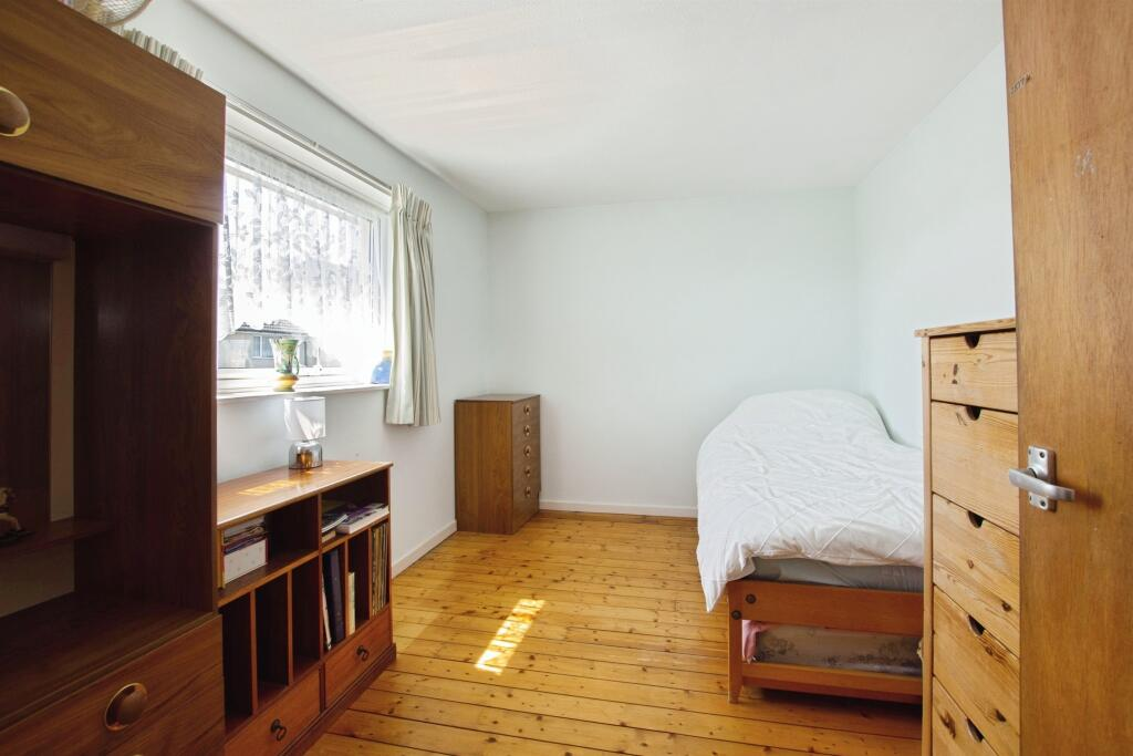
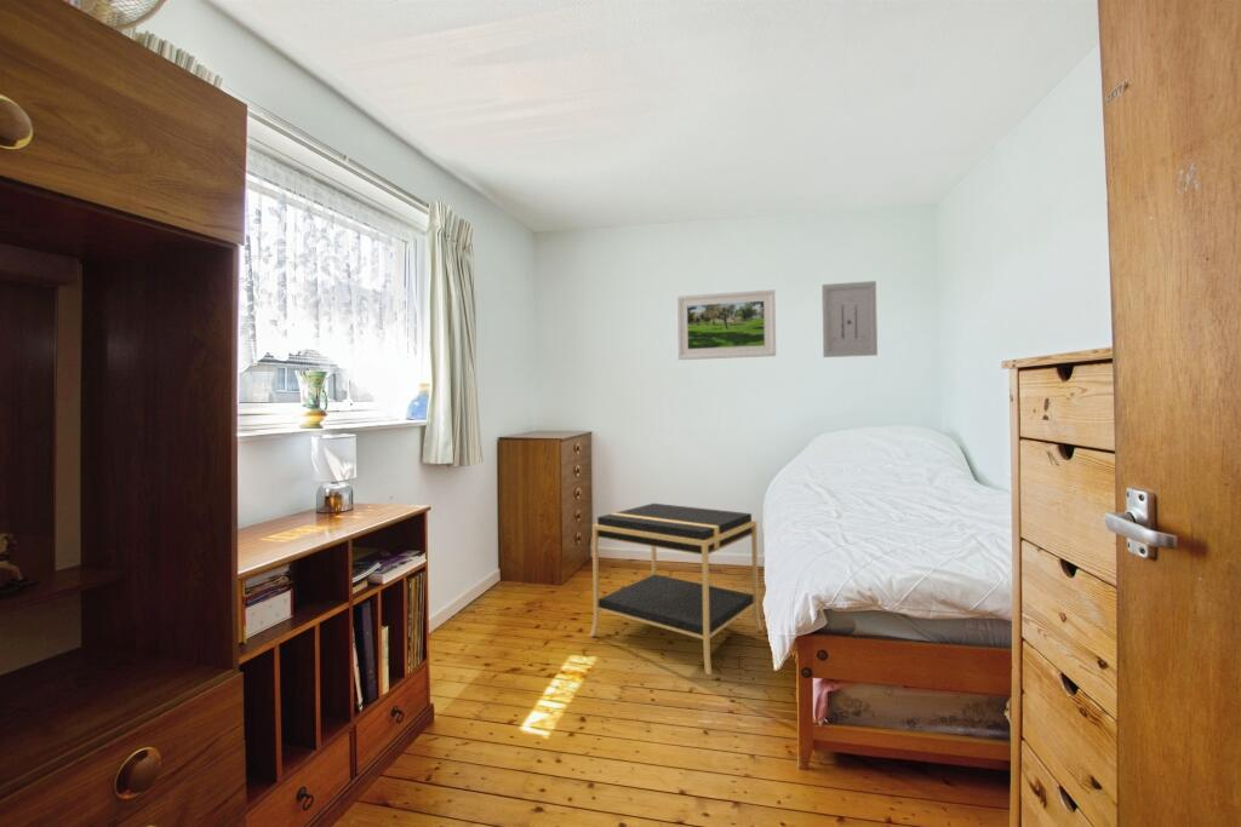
+ wall art (848, 318)
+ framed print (725, 325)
+ nightstand (673, 578)
